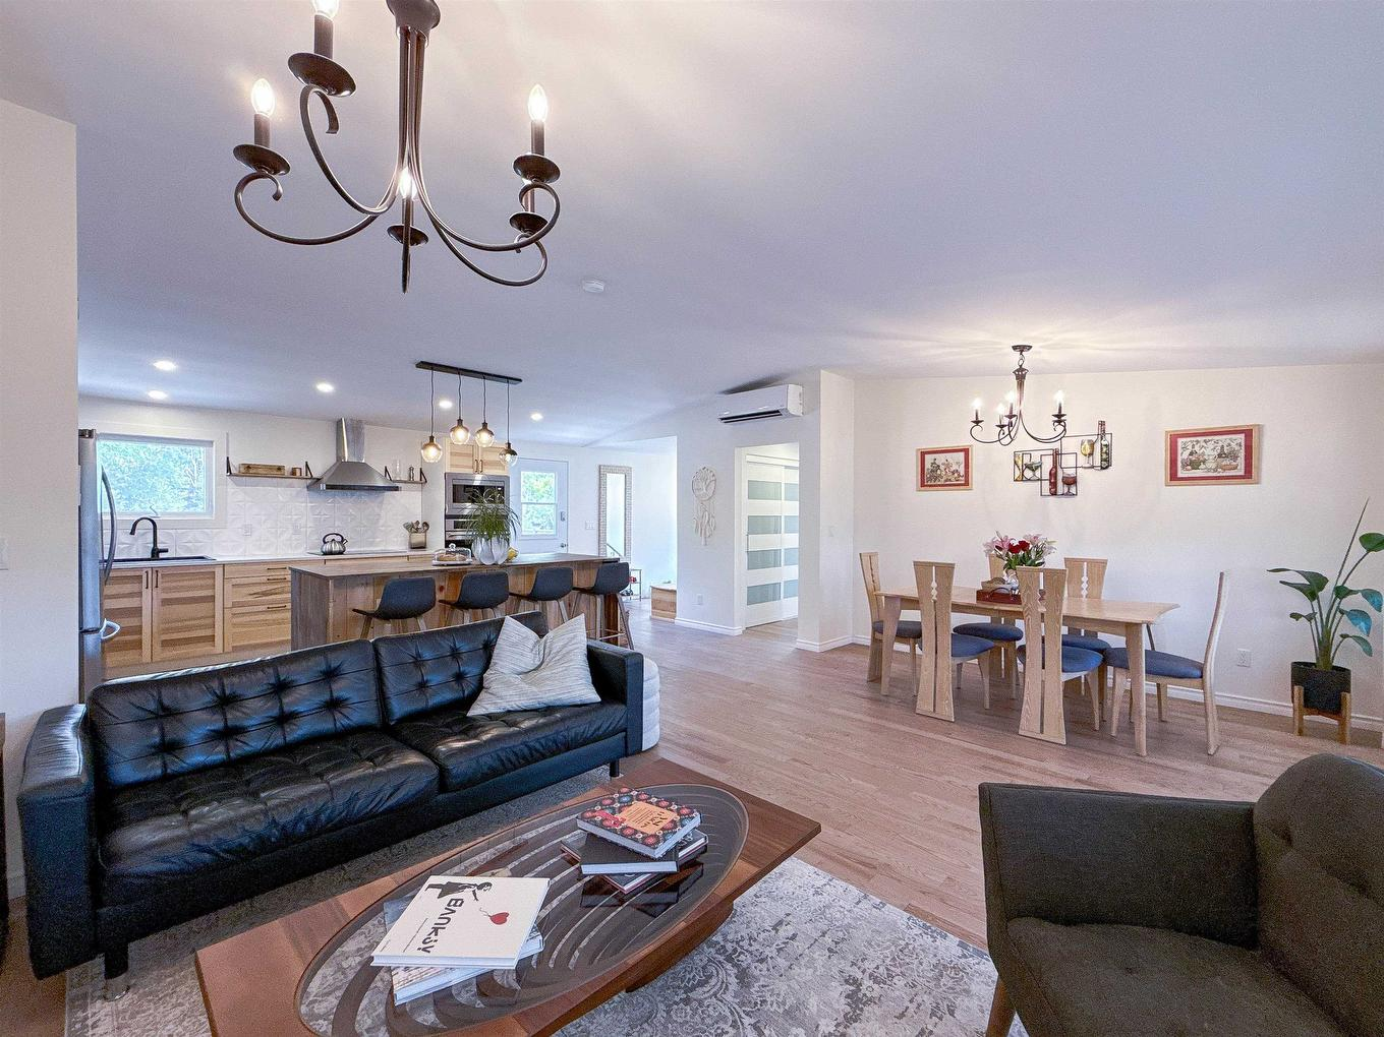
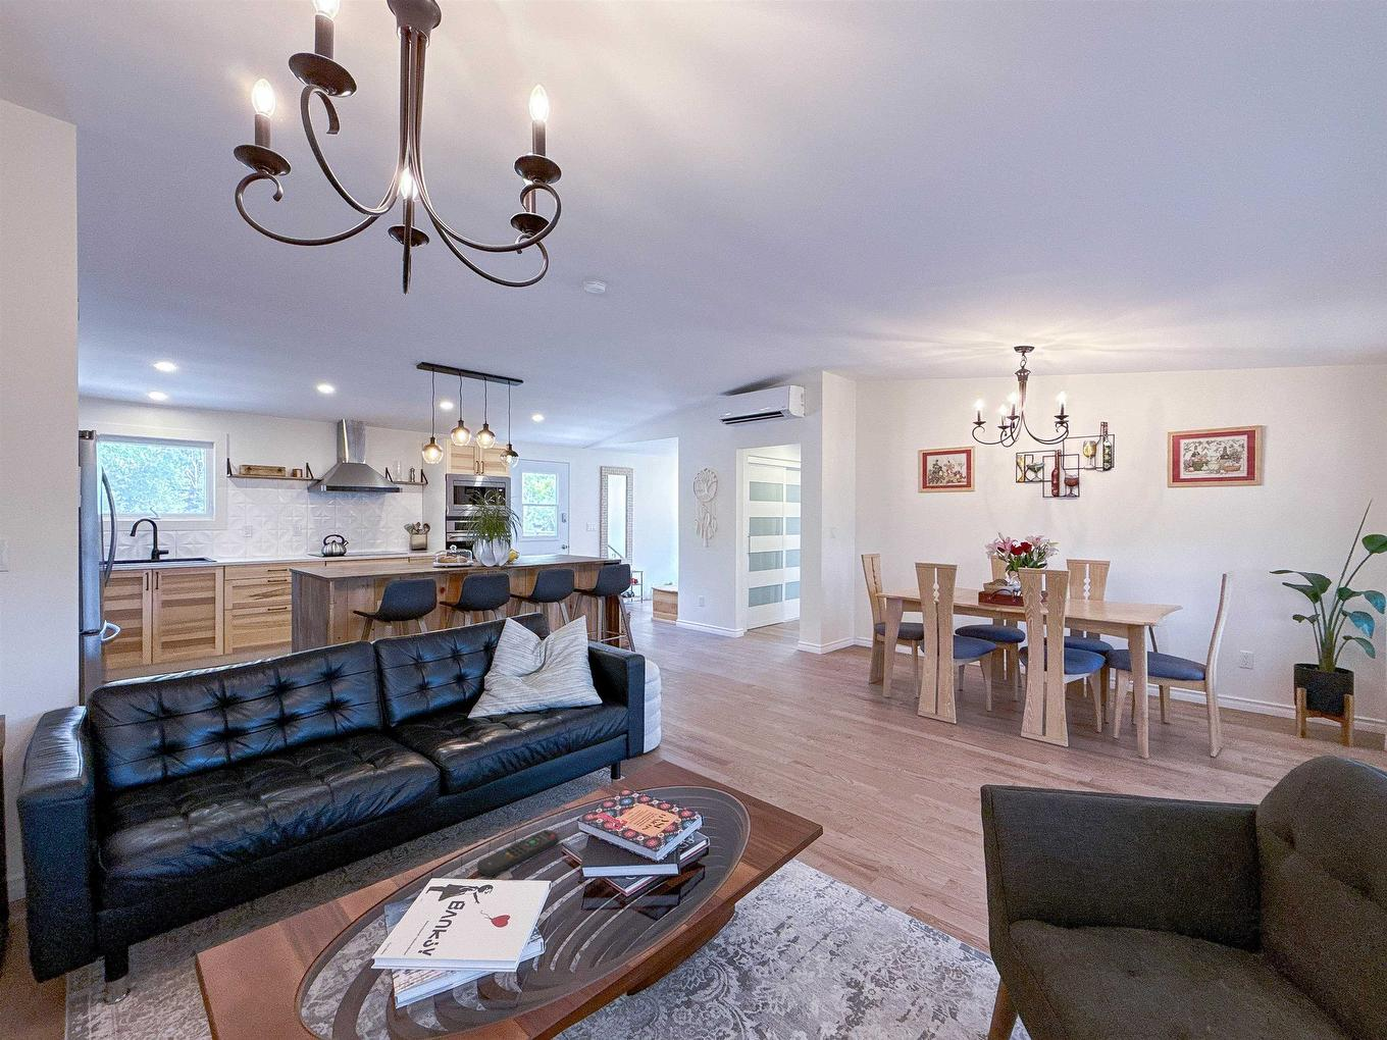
+ remote control (519, 850)
